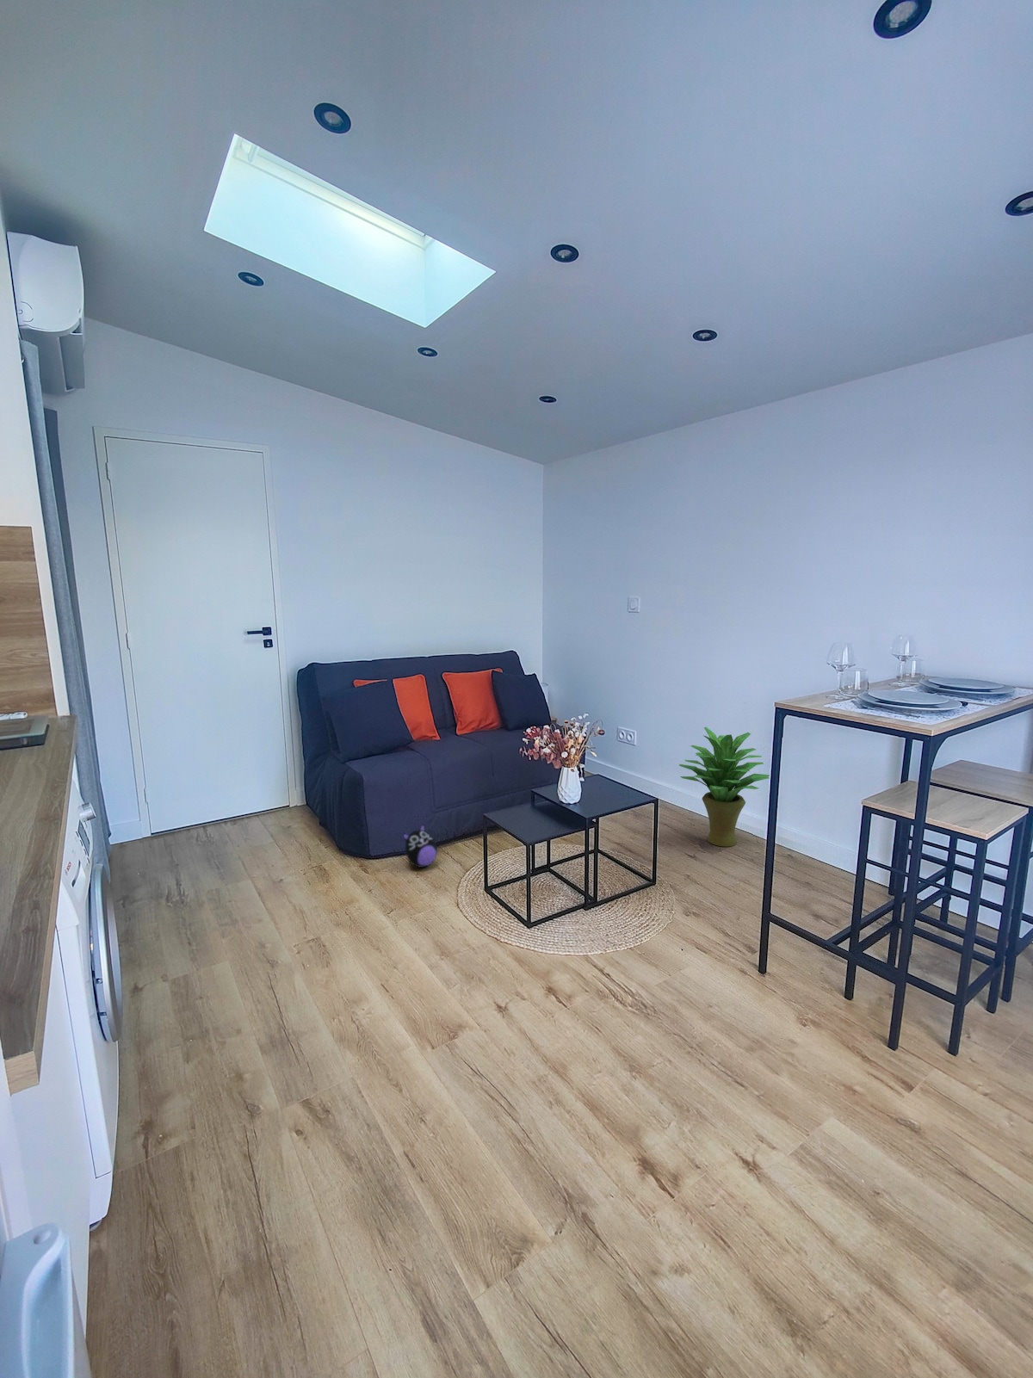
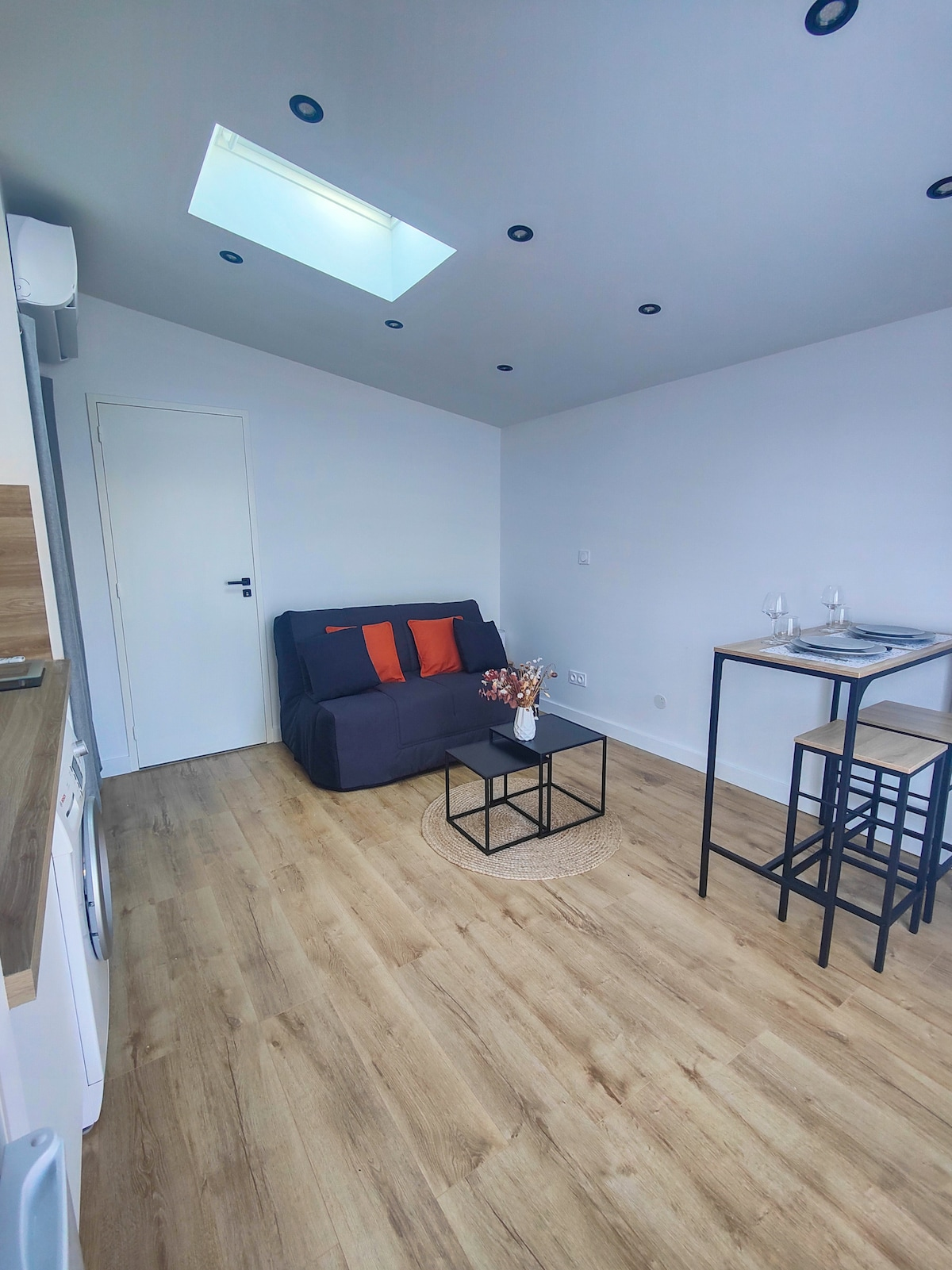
- plush toy (421, 845)
- potted plant (725, 786)
